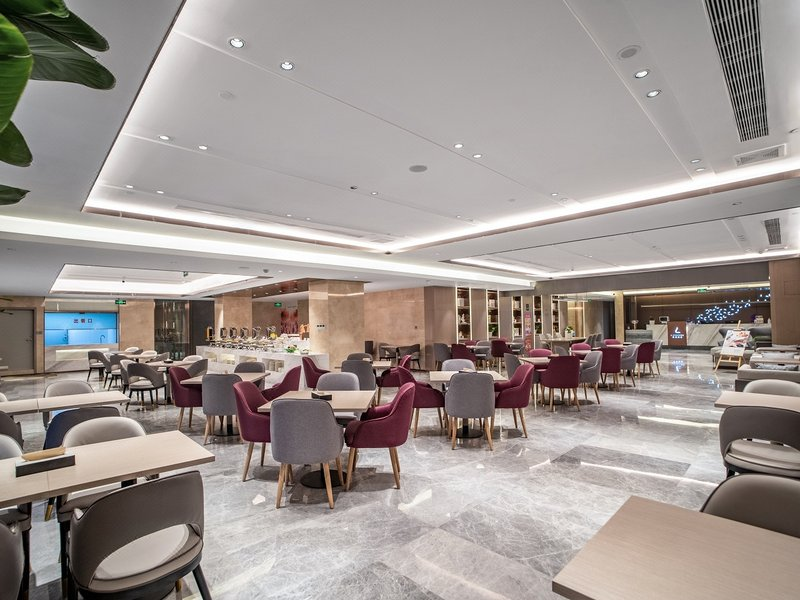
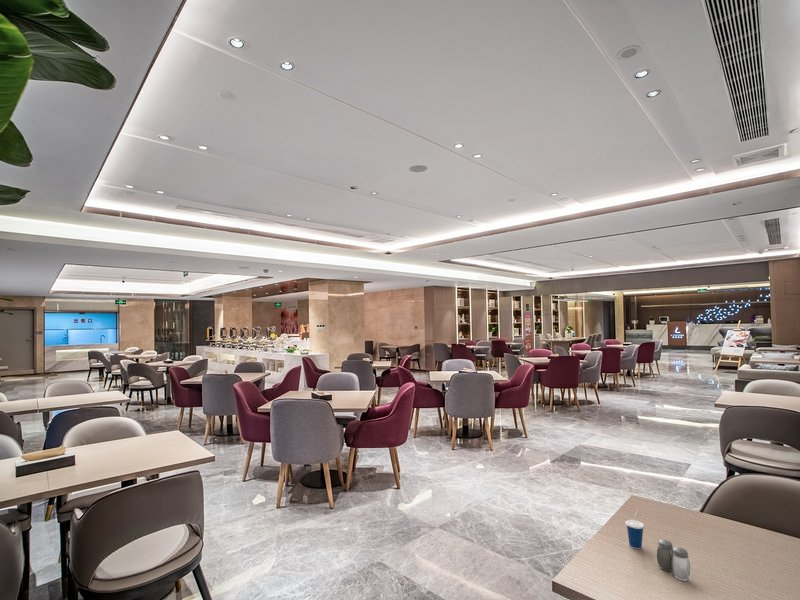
+ cup (634, 528)
+ salt and pepper shaker (673, 558)
